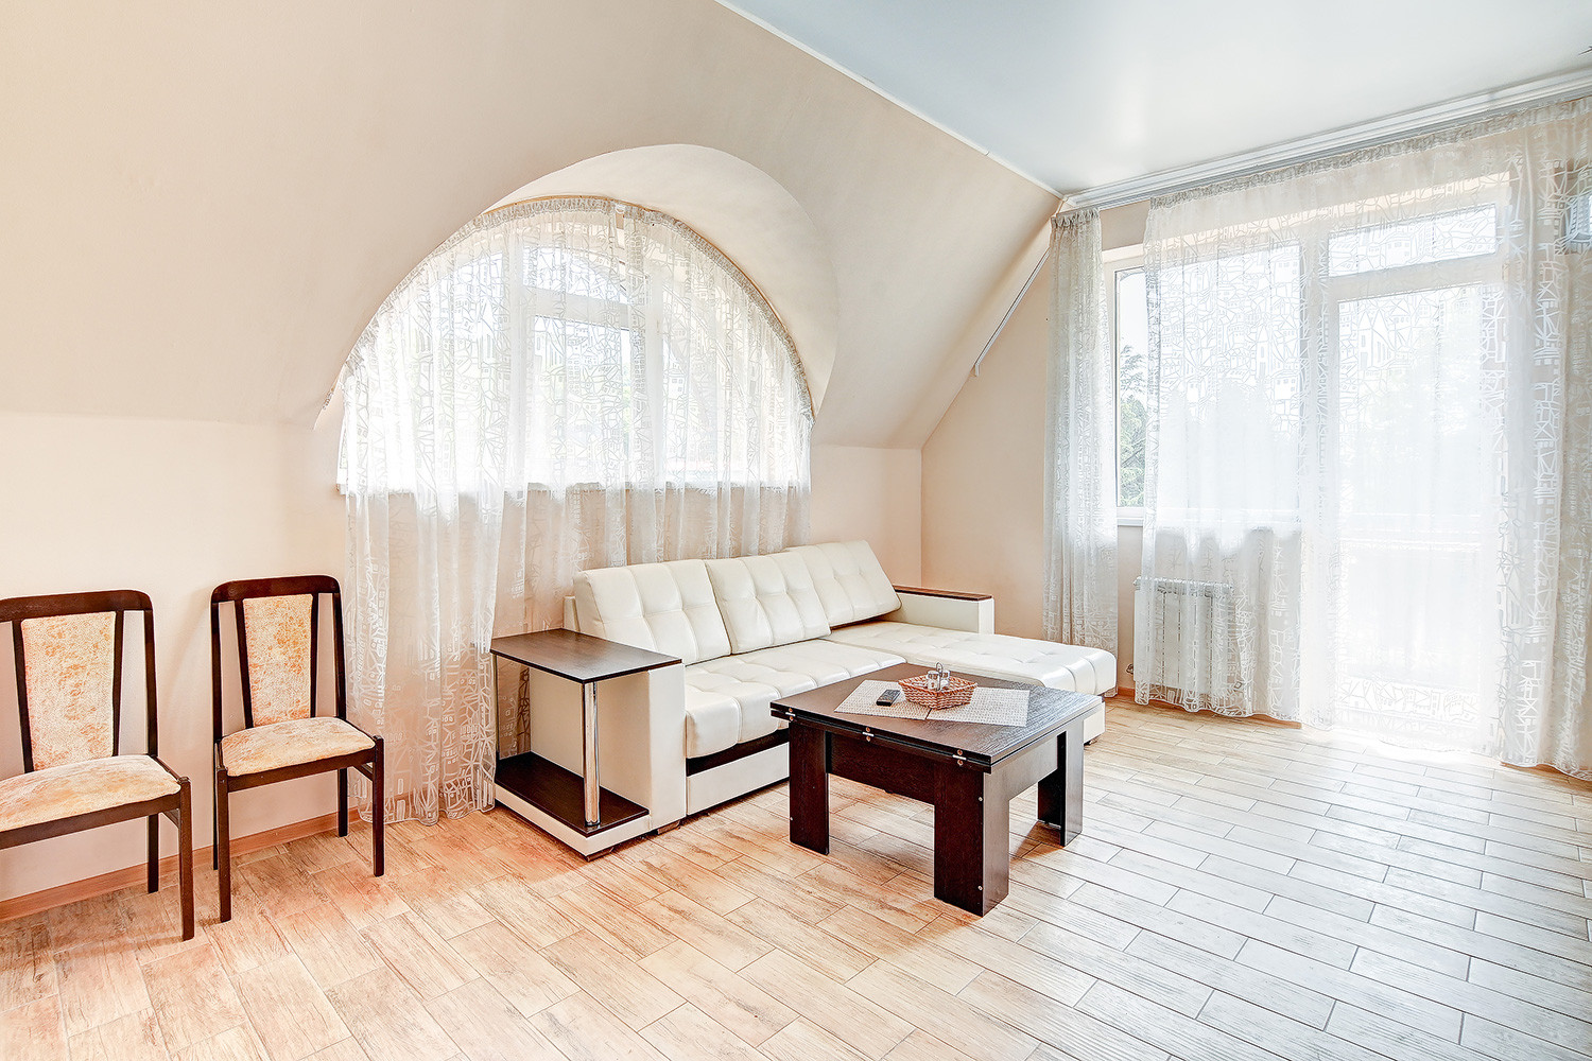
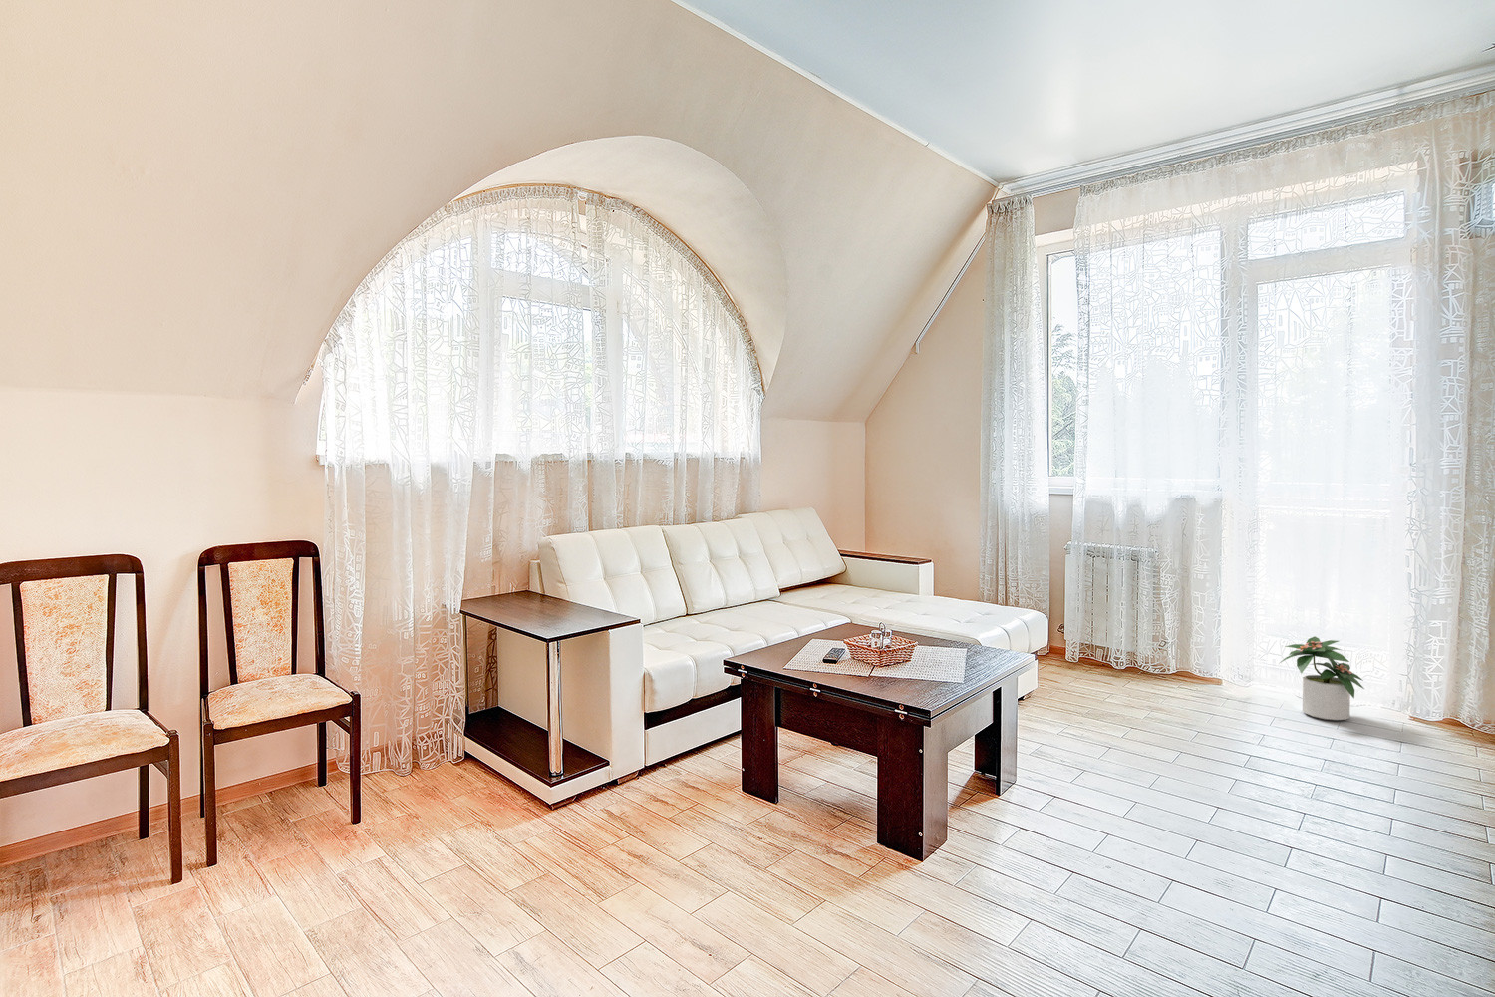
+ potted plant (1319, 677)
